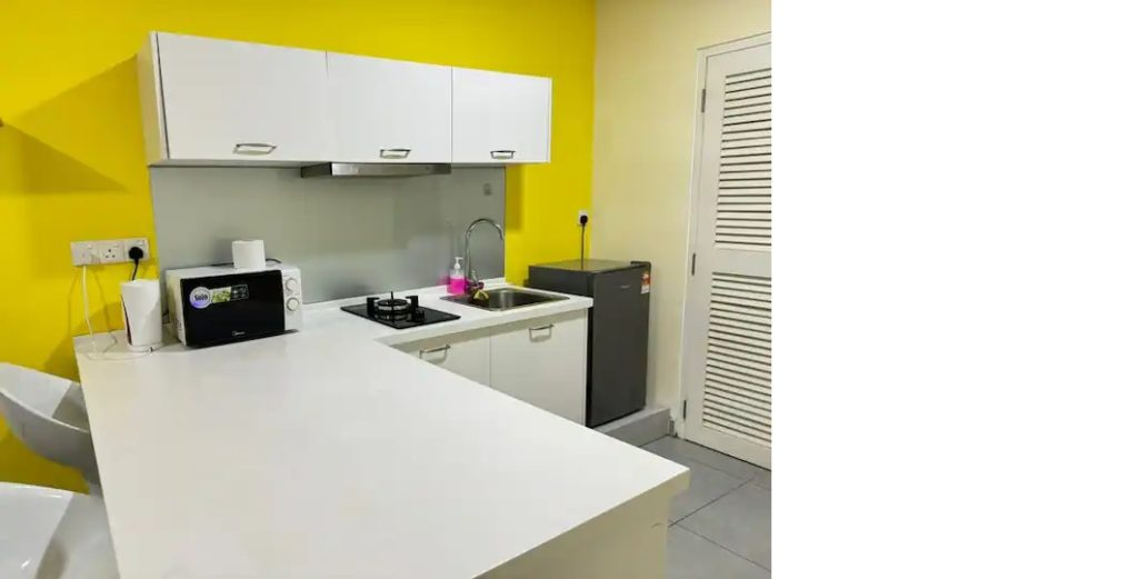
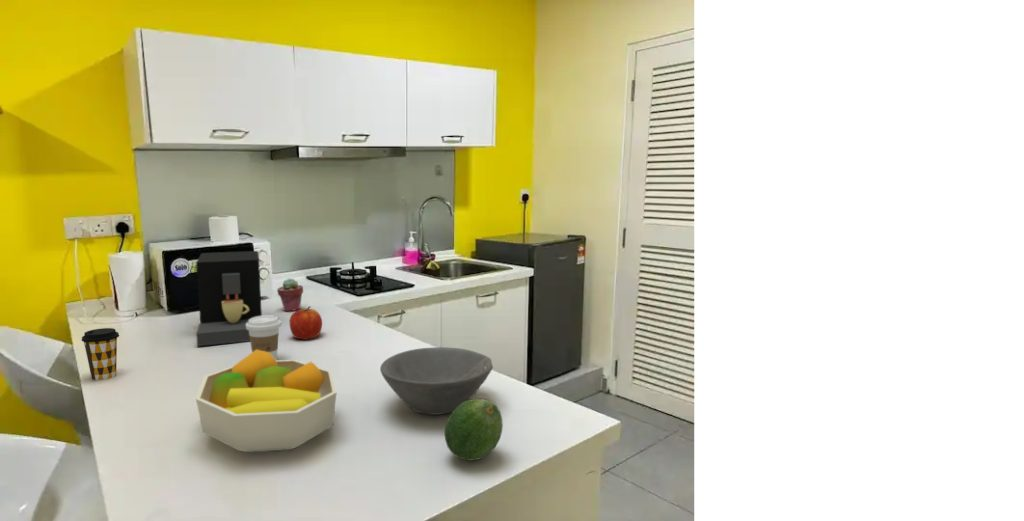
+ fruit bowl (268, 395)
+ apple (305, 322)
+ coffee cup (264, 340)
+ potted succulent (290, 293)
+ coffee maker (230, 294)
+ bowl (438, 383)
+ fruit (473, 428)
+ coffee cup (102, 354)
